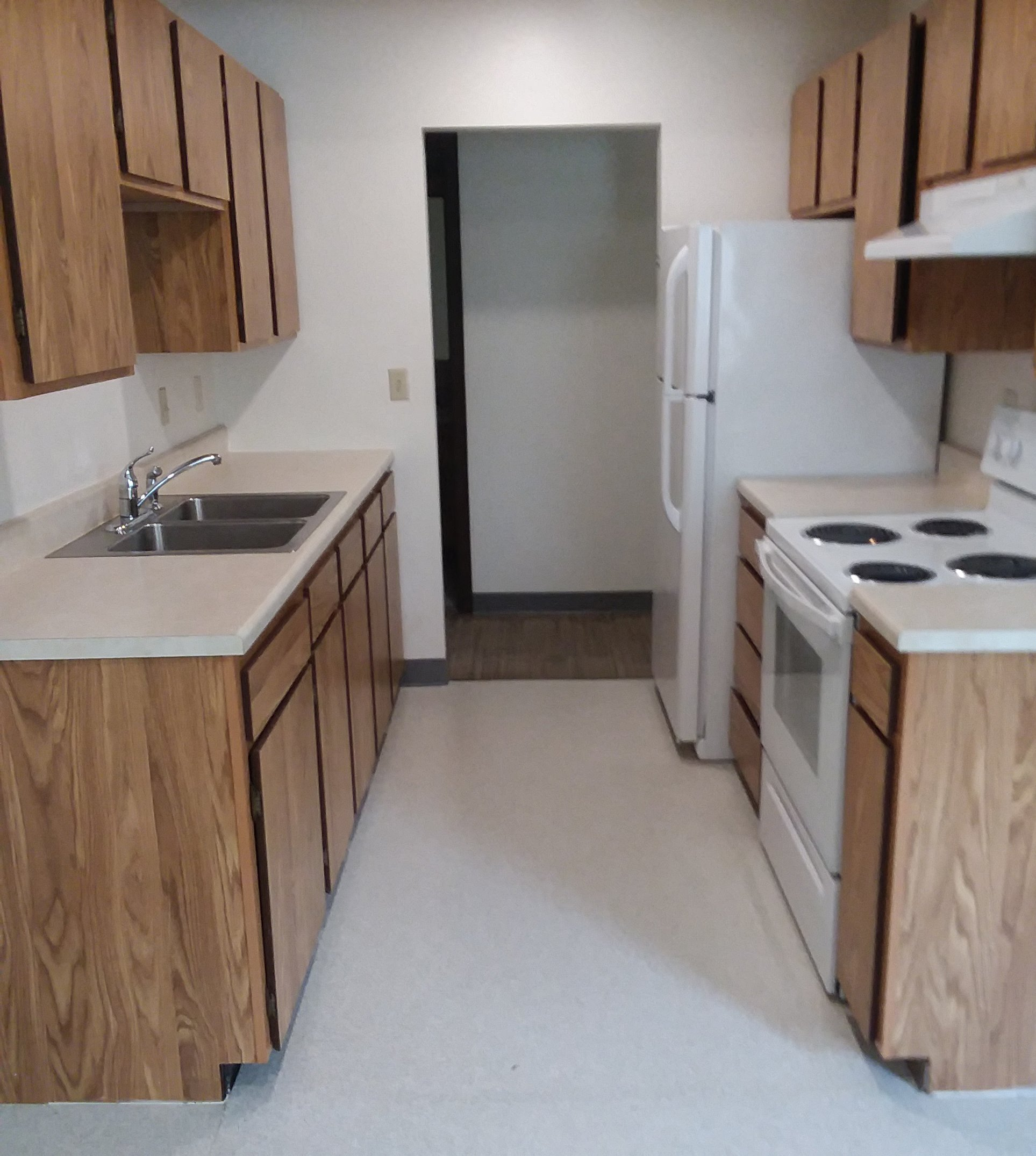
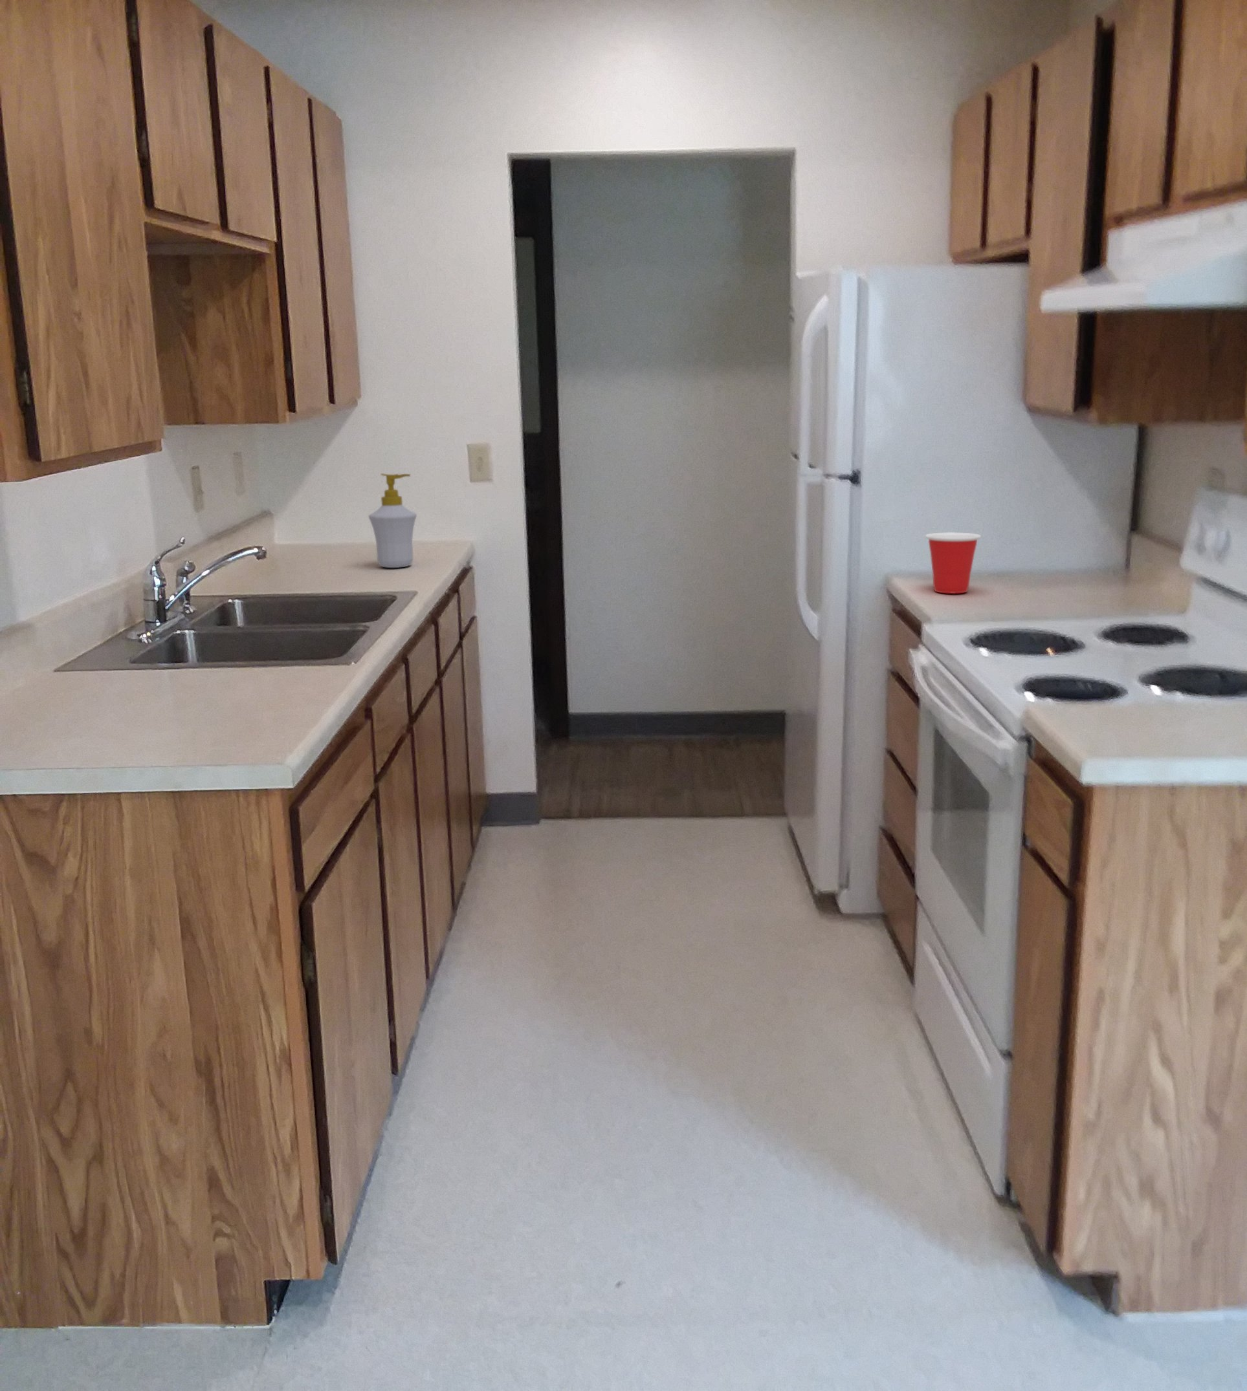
+ cup (952, 563)
+ soap bottle (392, 520)
